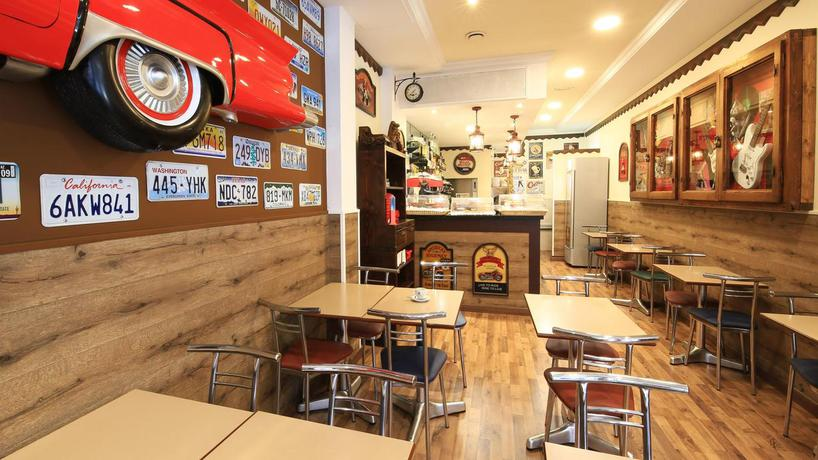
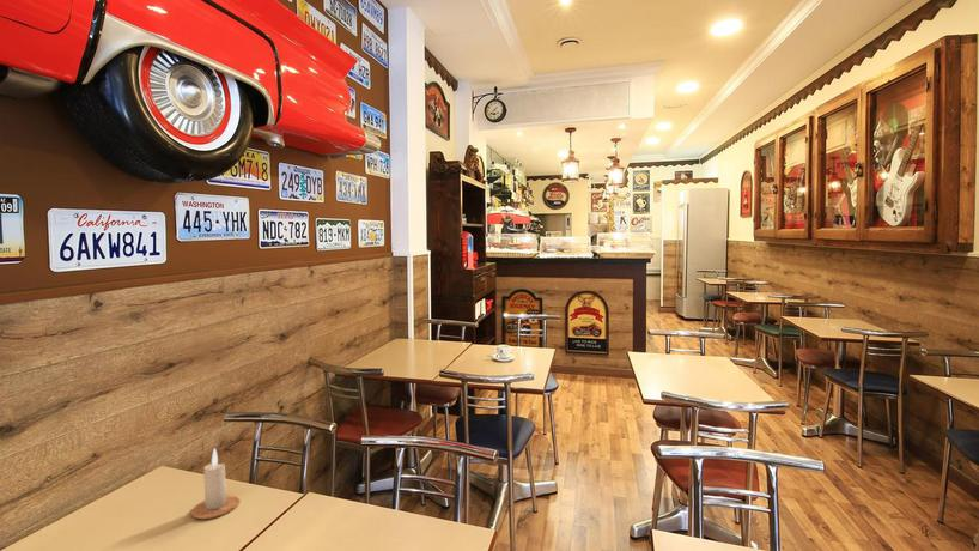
+ candle (214, 477)
